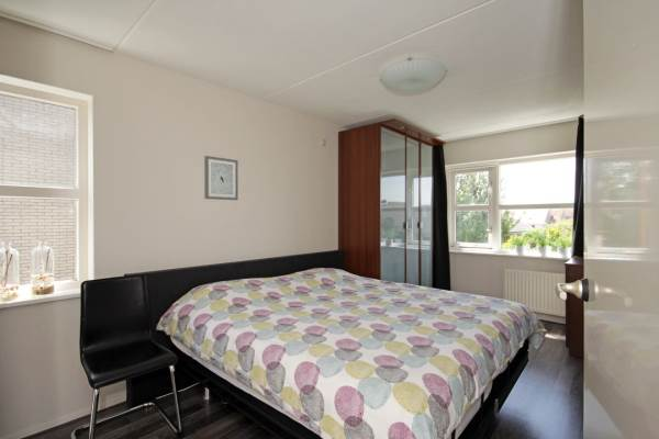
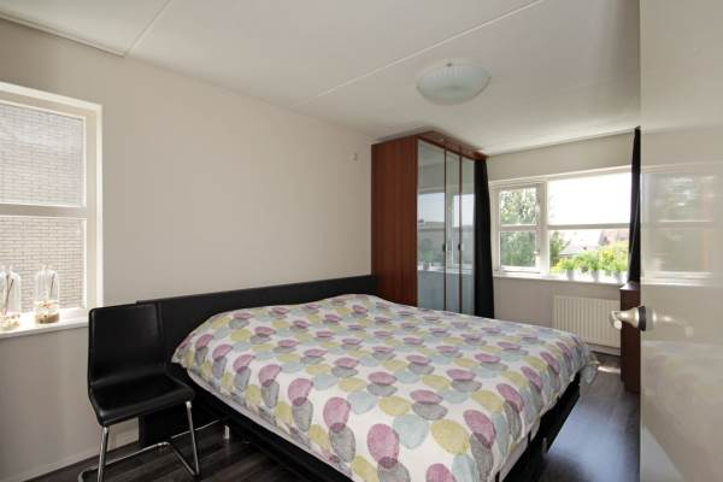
- wall art (221, 179)
